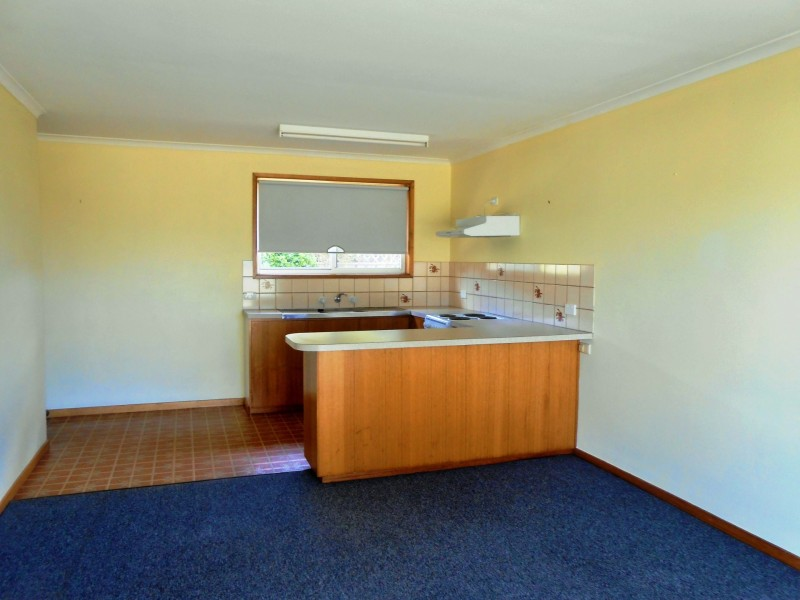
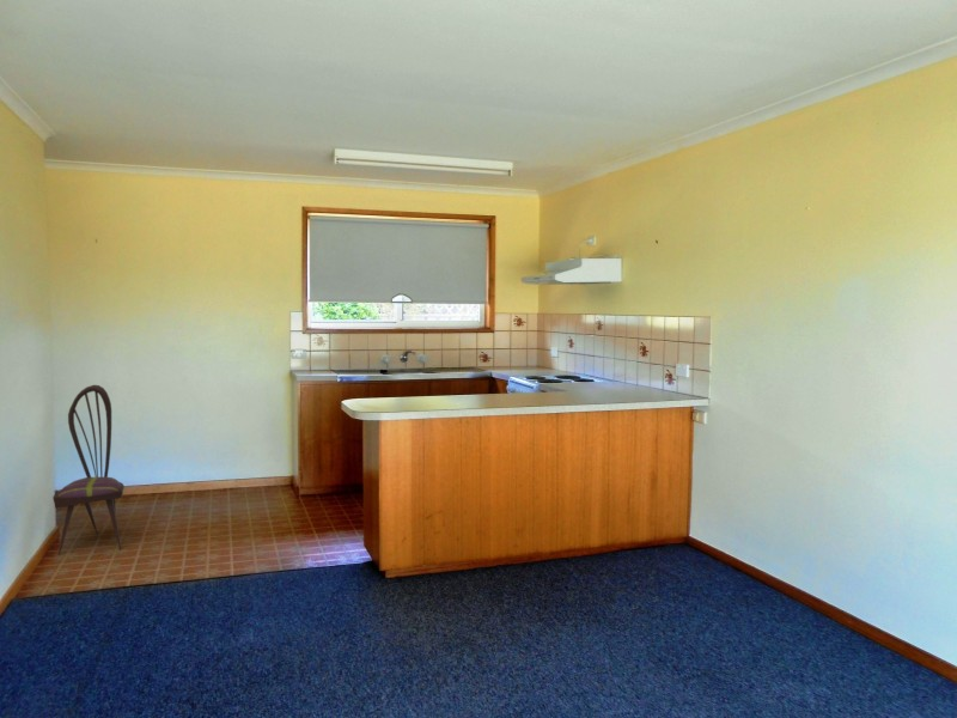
+ dining chair (93, 464)
